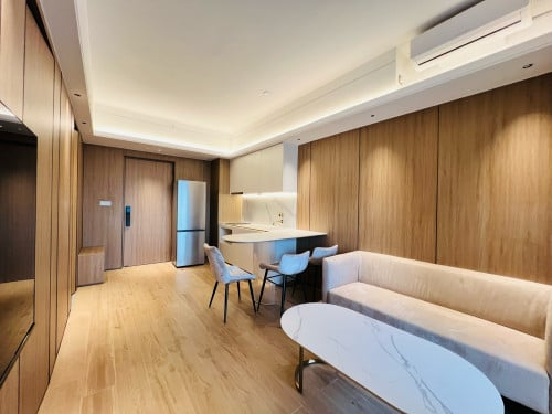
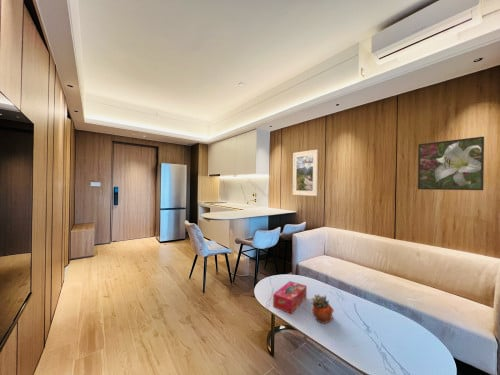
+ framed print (448, 165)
+ tissue box (290, 295)
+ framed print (304, 173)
+ succulent planter (322, 306)
